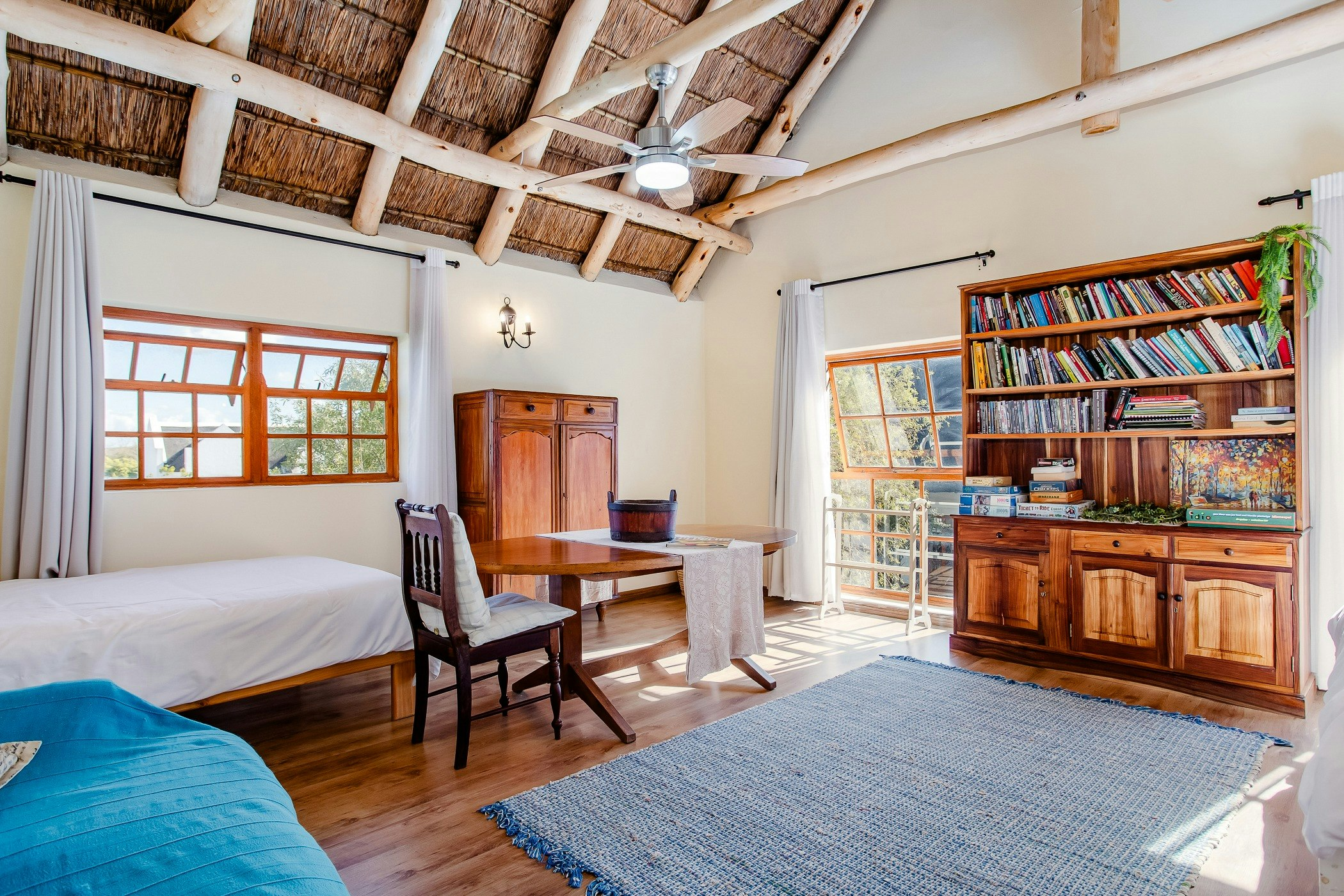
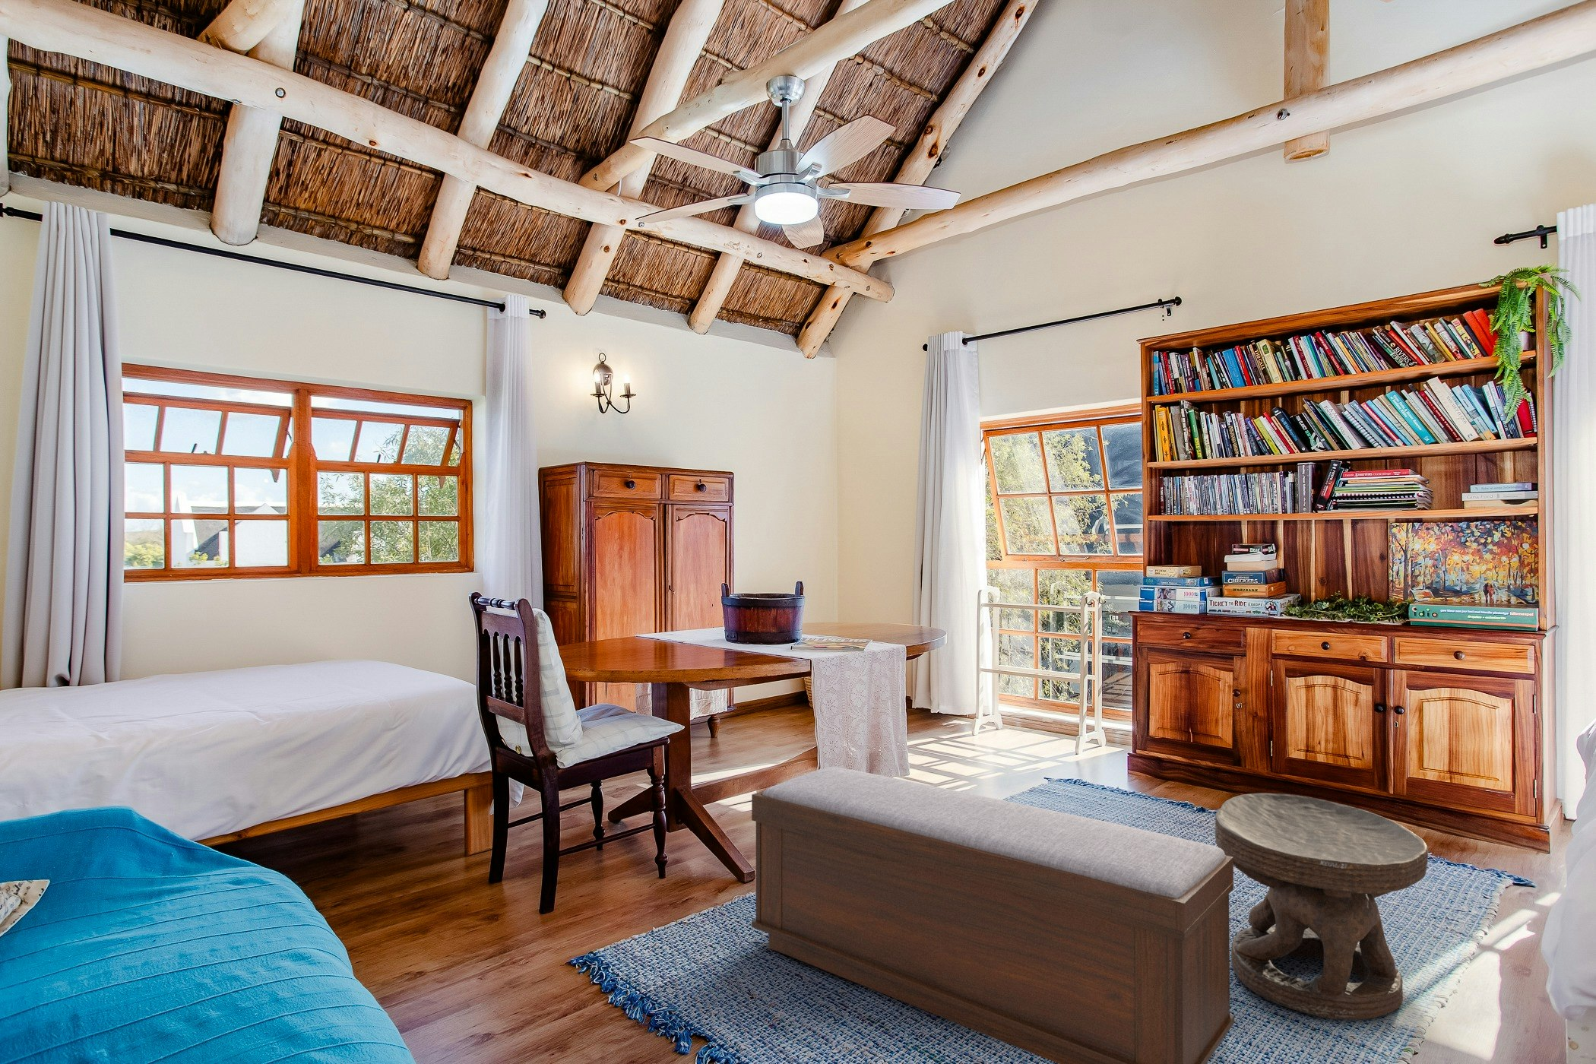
+ bench (968, 898)
+ carved stool (1313, 899)
